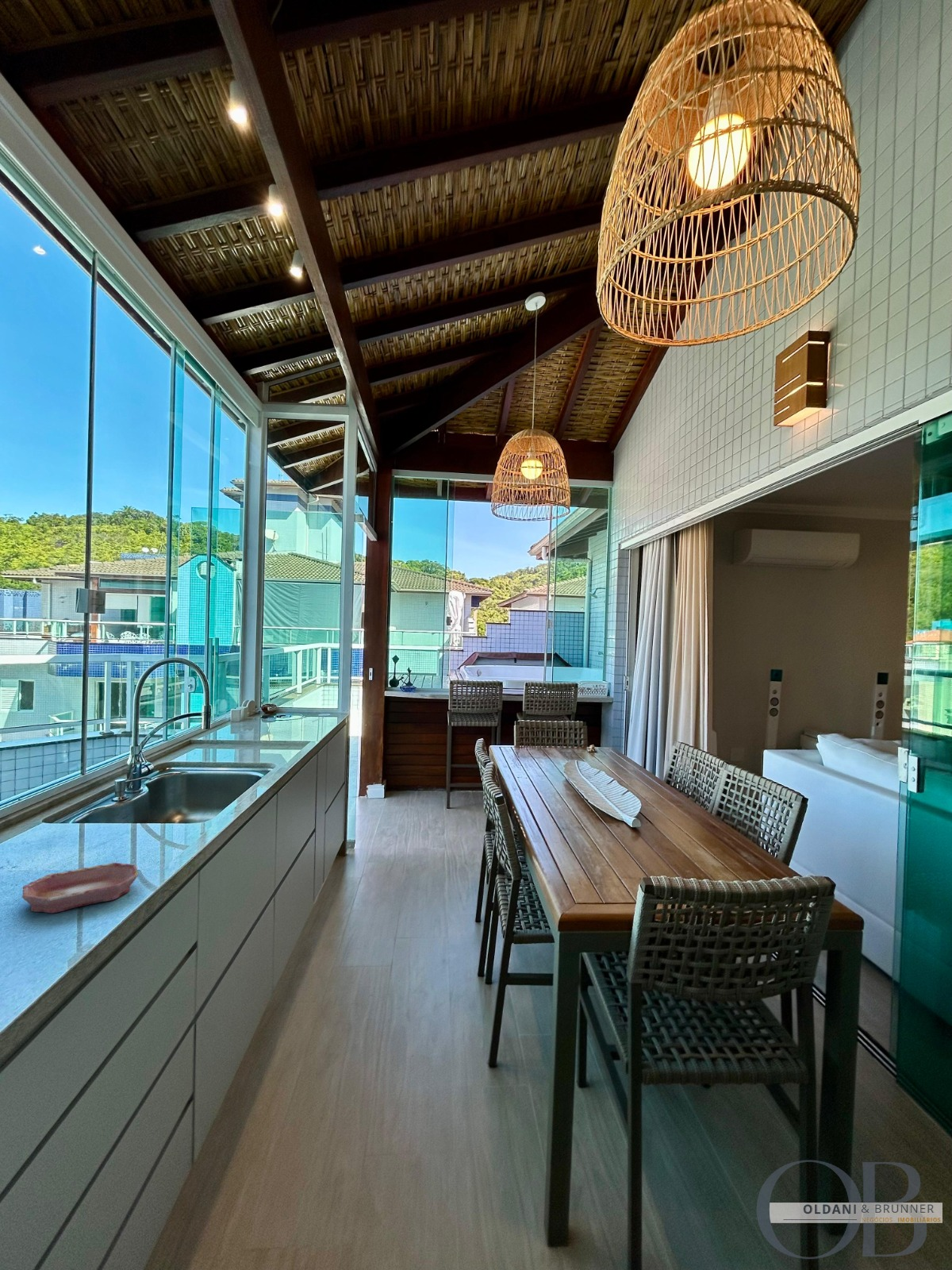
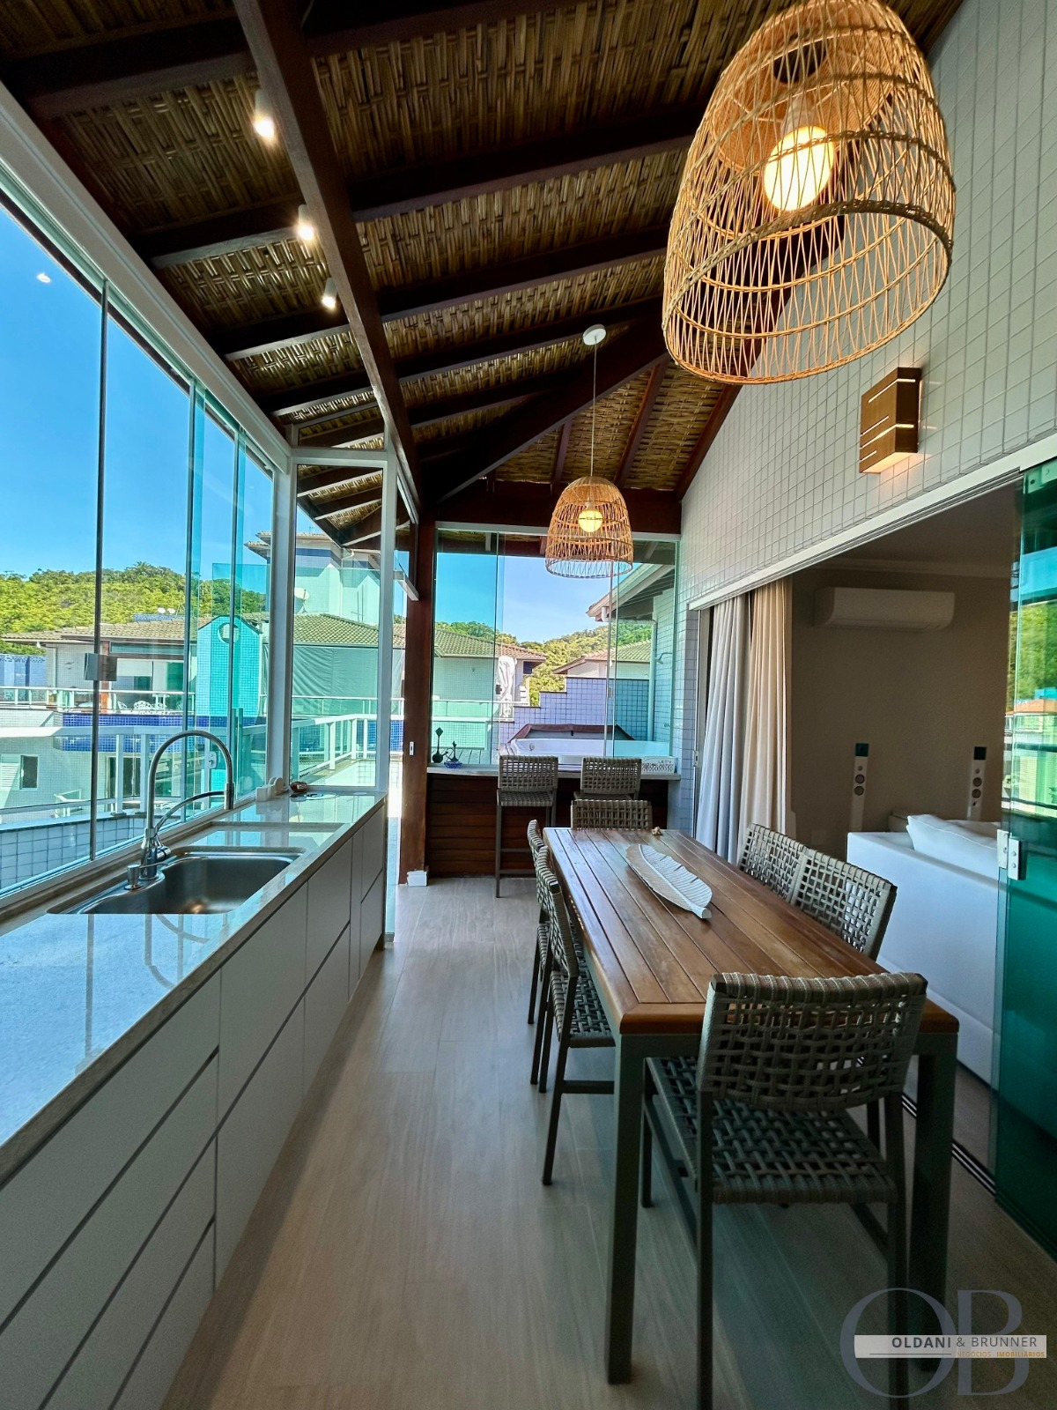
- bowl (82, 887)
